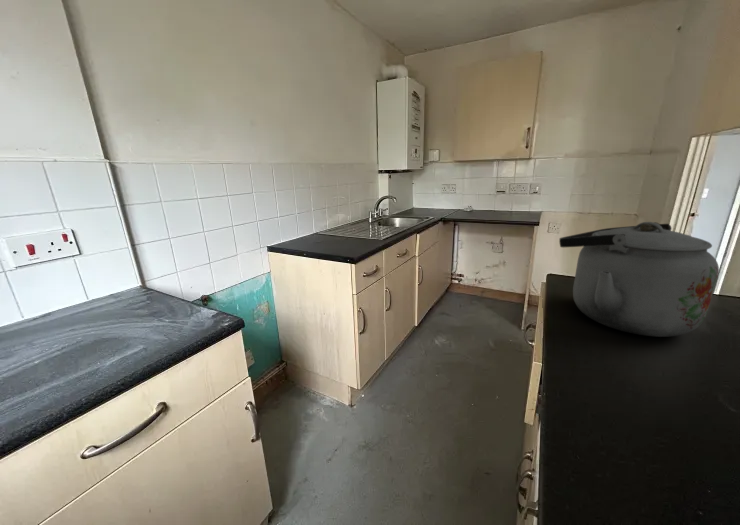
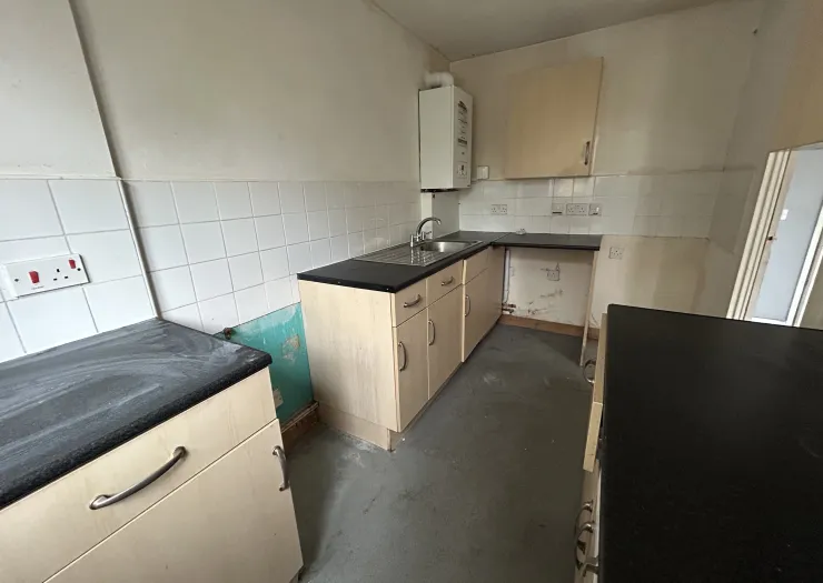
- kettle (628, 274)
